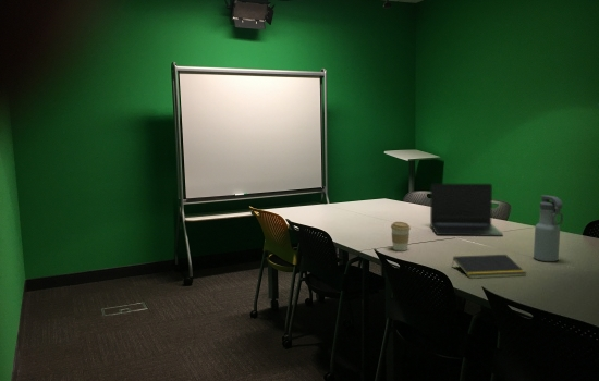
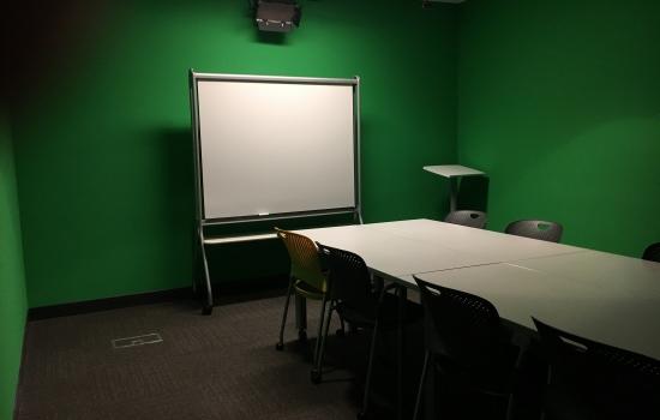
- laptop (465, 208)
- coffee cup (400, 235)
- water bottle (548, 228)
- notepad (488, 266)
